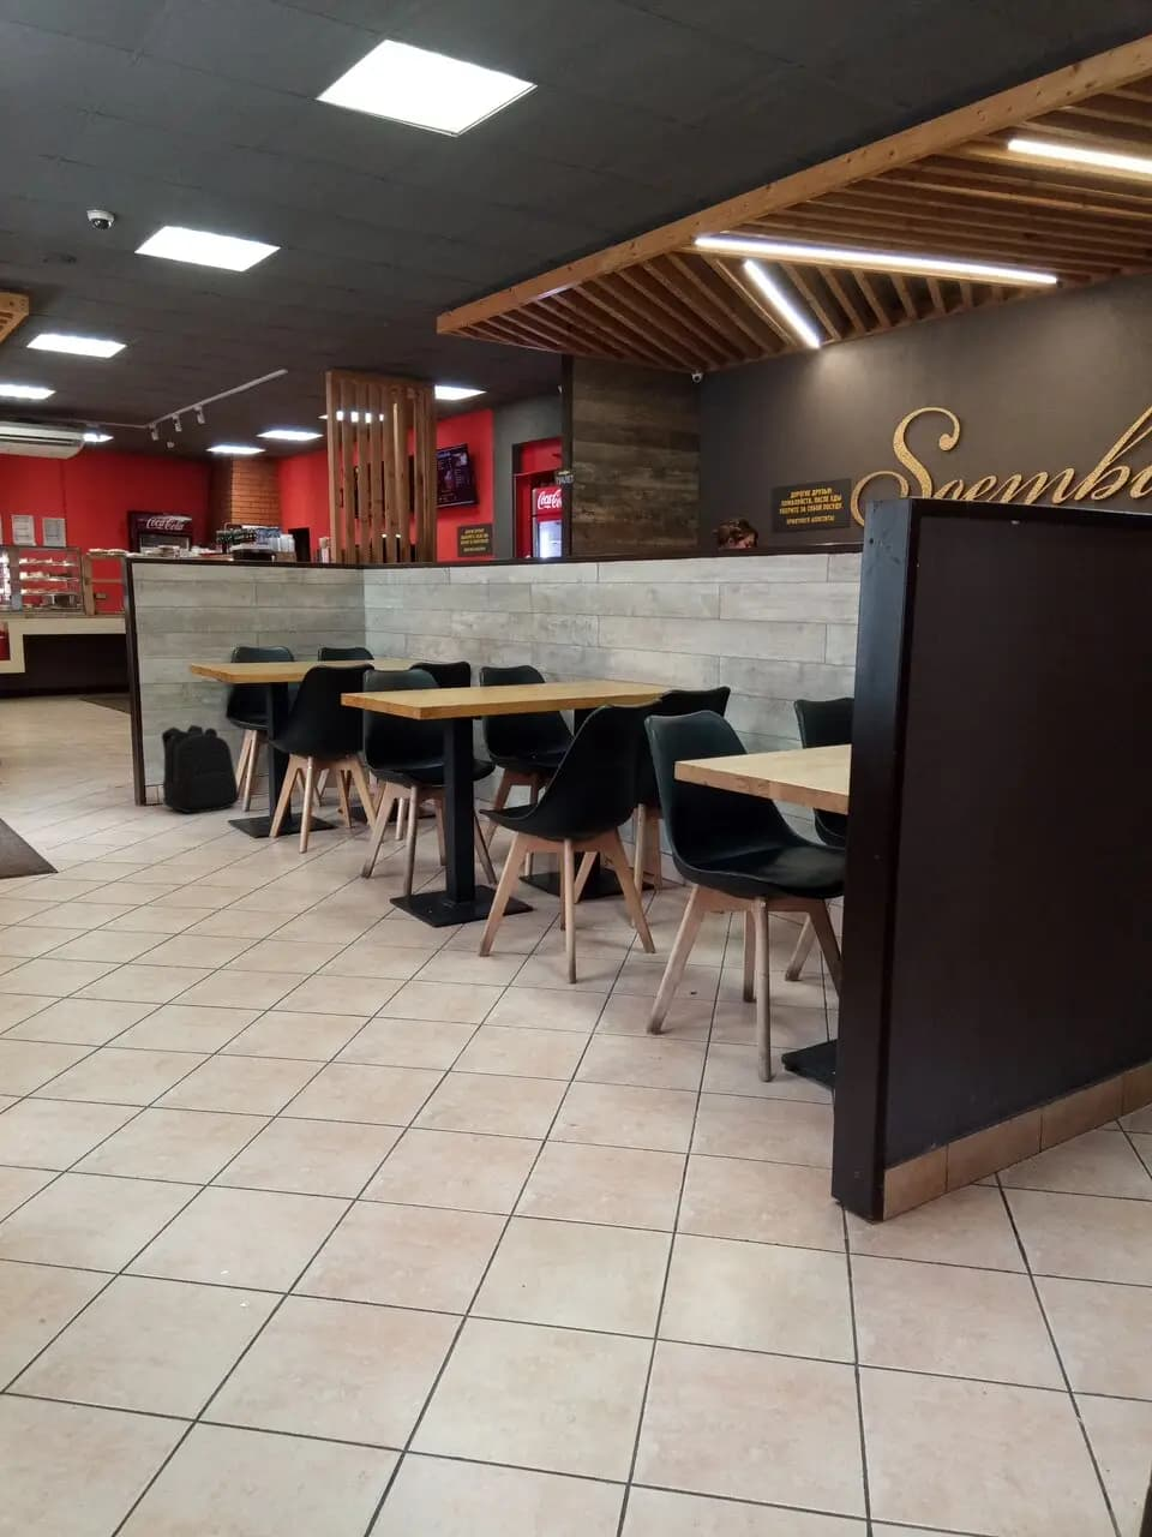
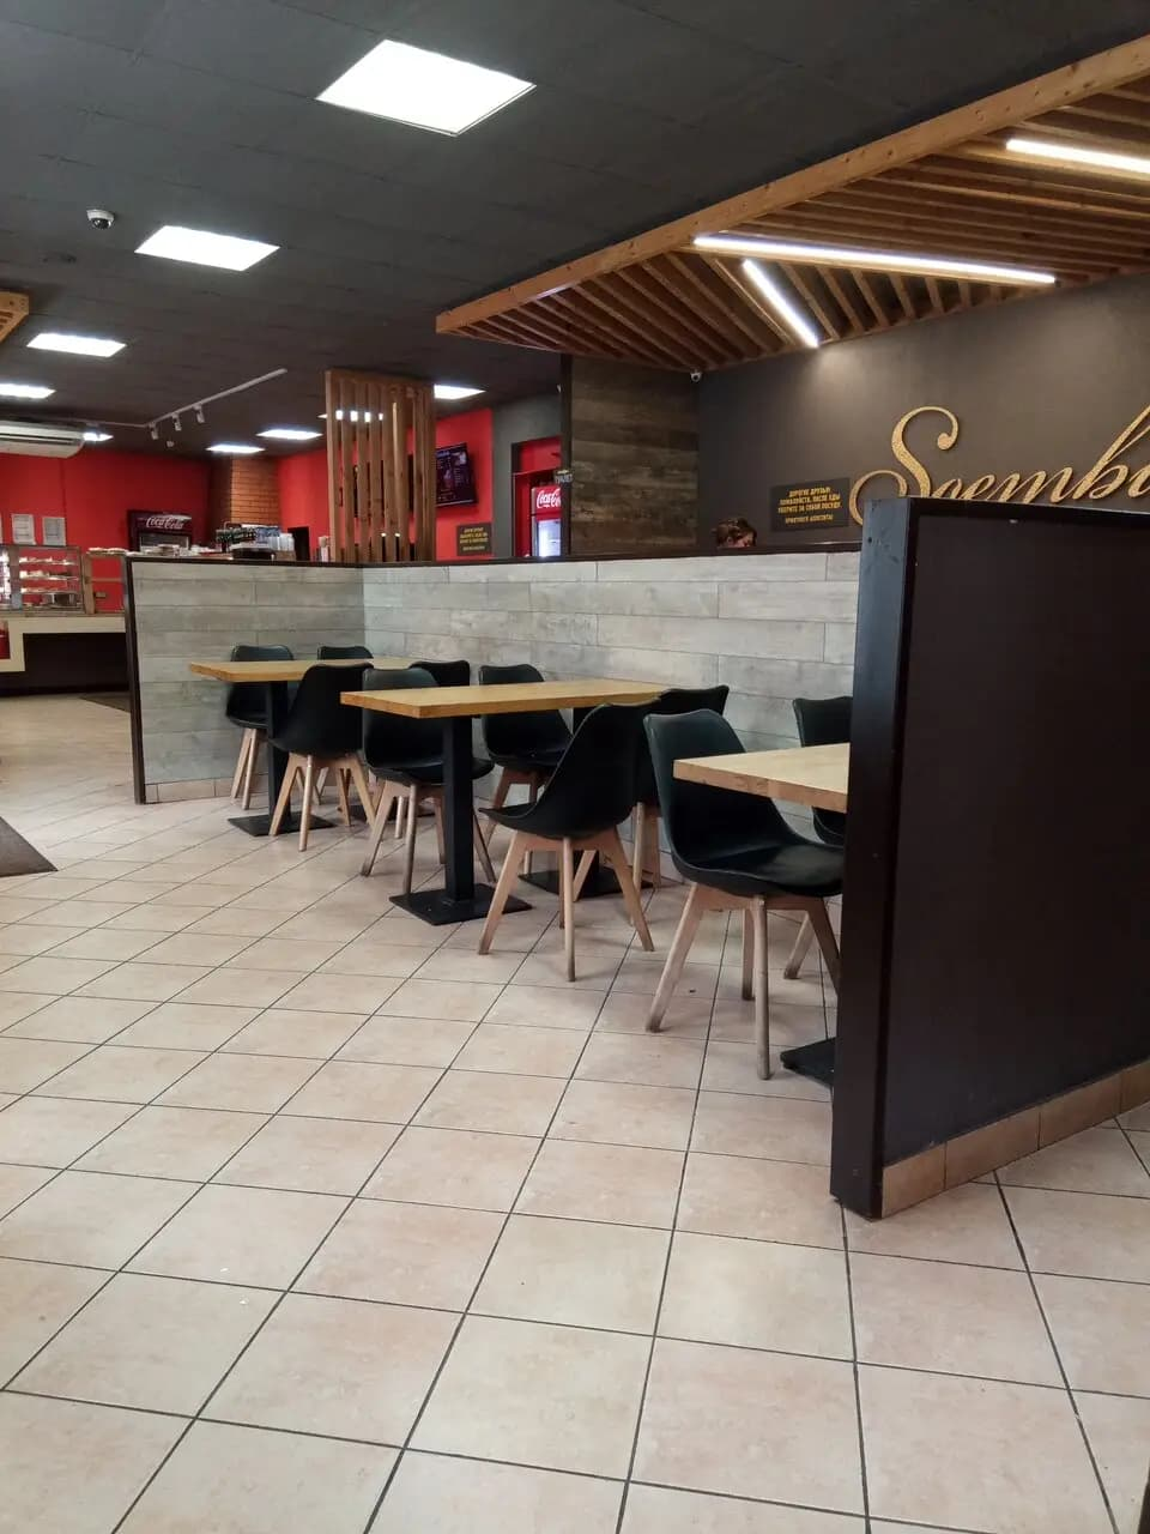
- backpack (196, 767)
